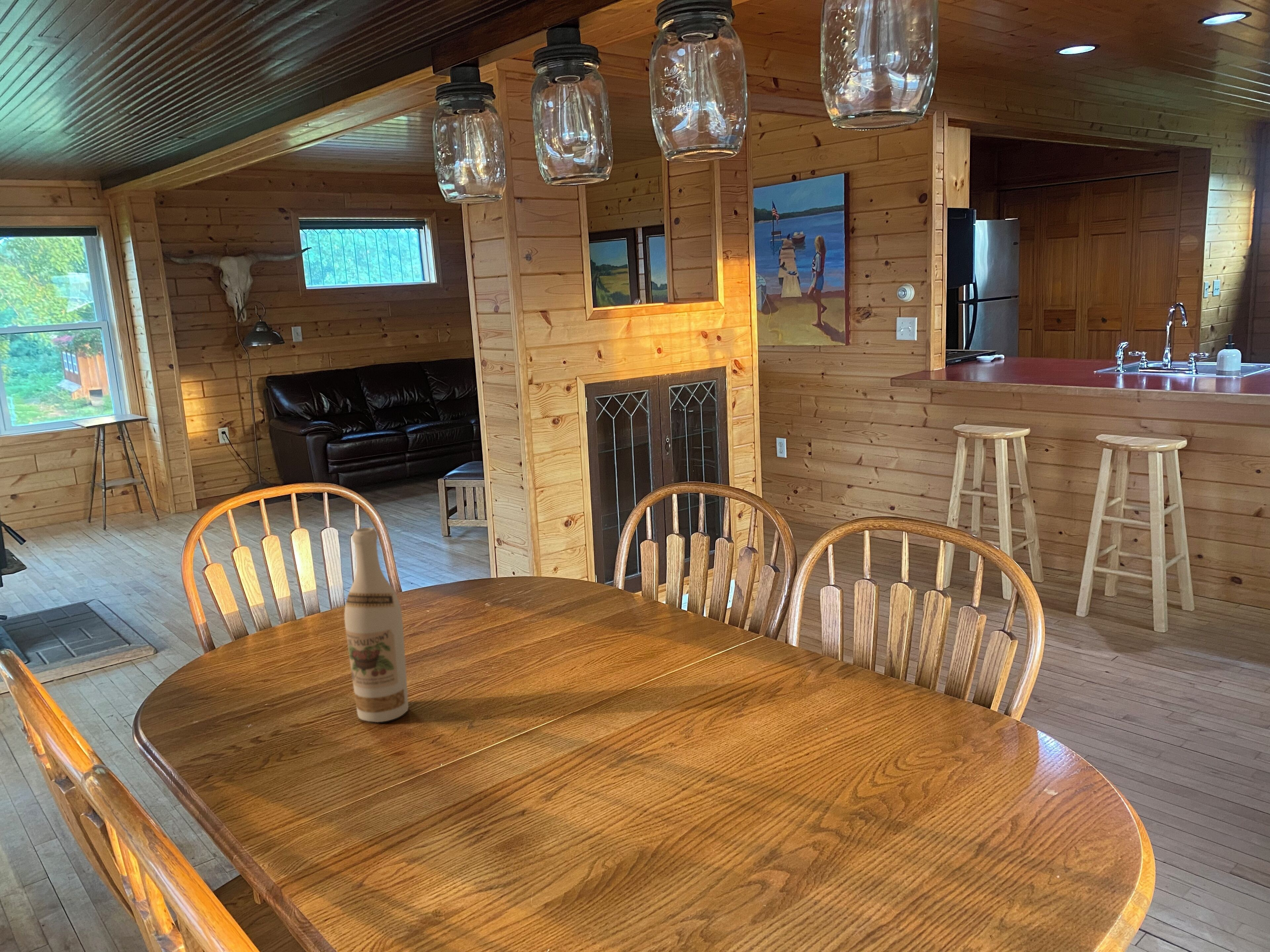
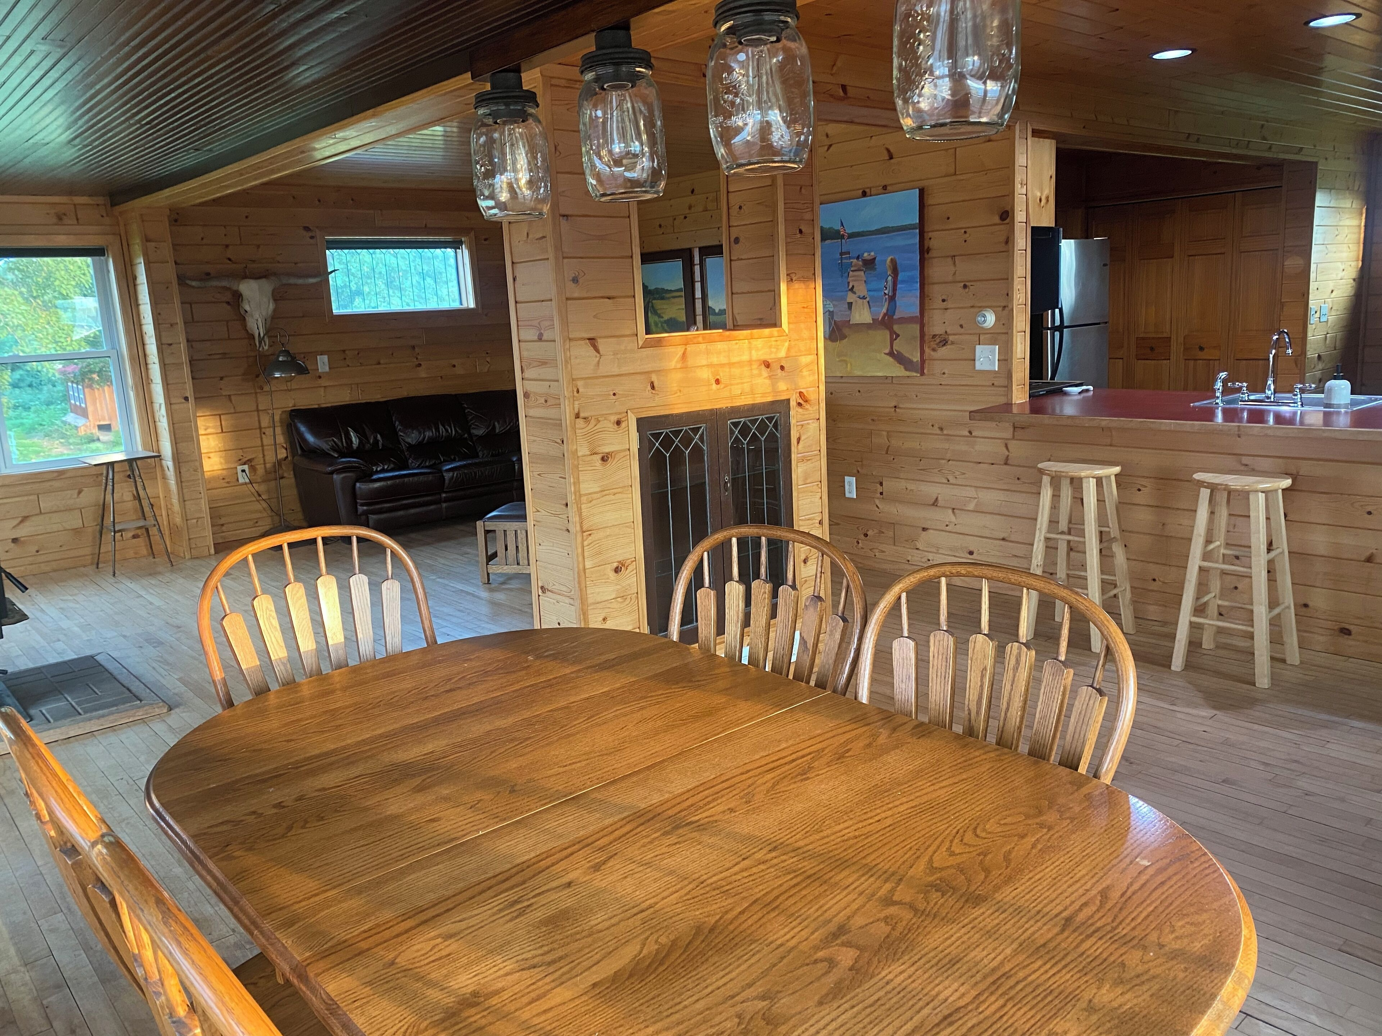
- wine bottle (374, 622)
